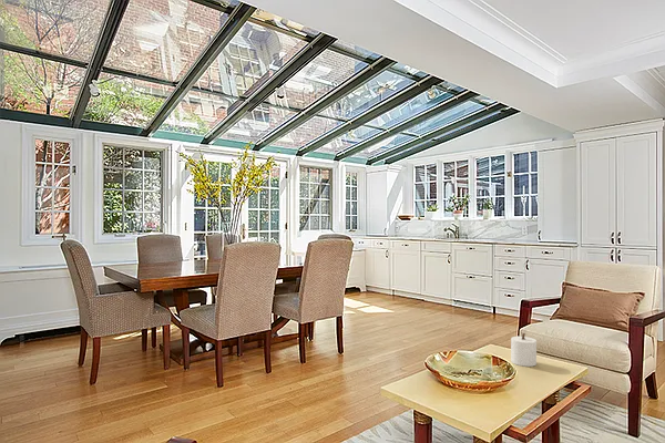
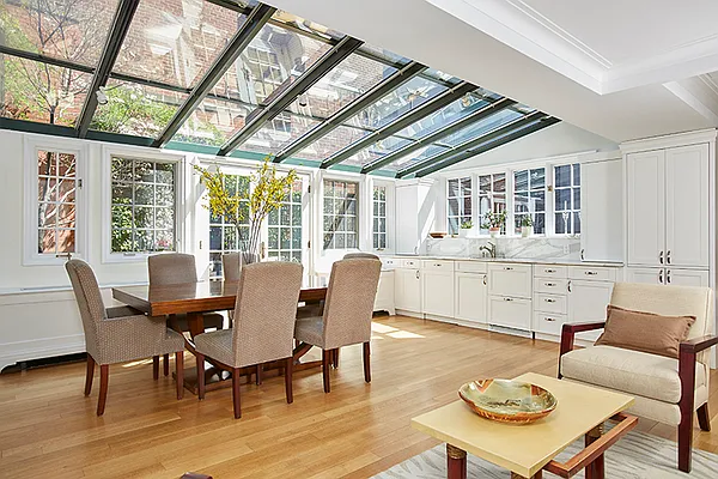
- candle (523, 348)
